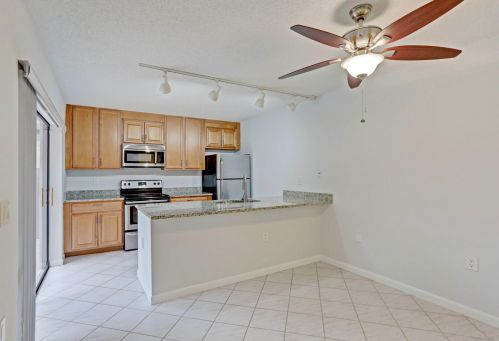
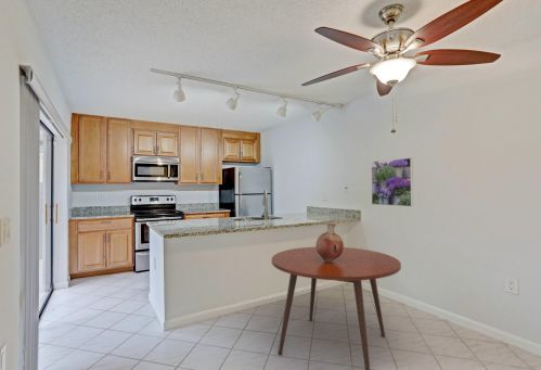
+ vase (330, 241)
+ dining table (313, 302)
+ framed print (390, 182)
